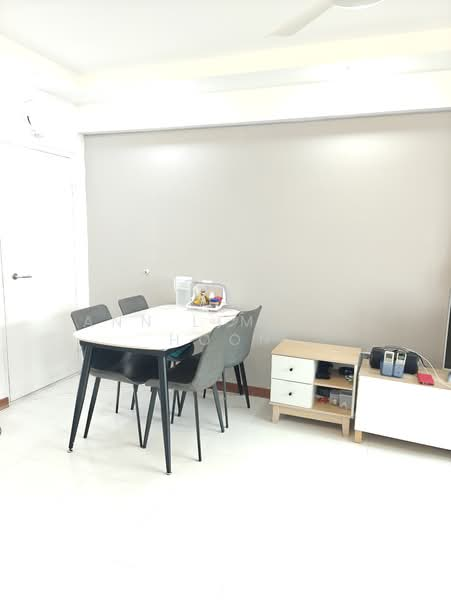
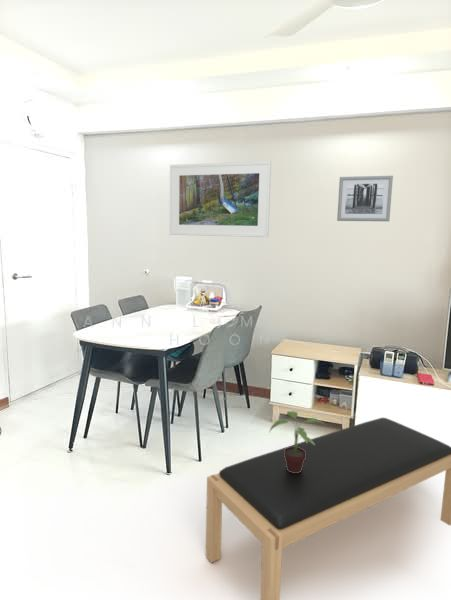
+ potted plant (297, 443)
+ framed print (217, 200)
+ wall art (364, 198)
+ bench (341, 496)
